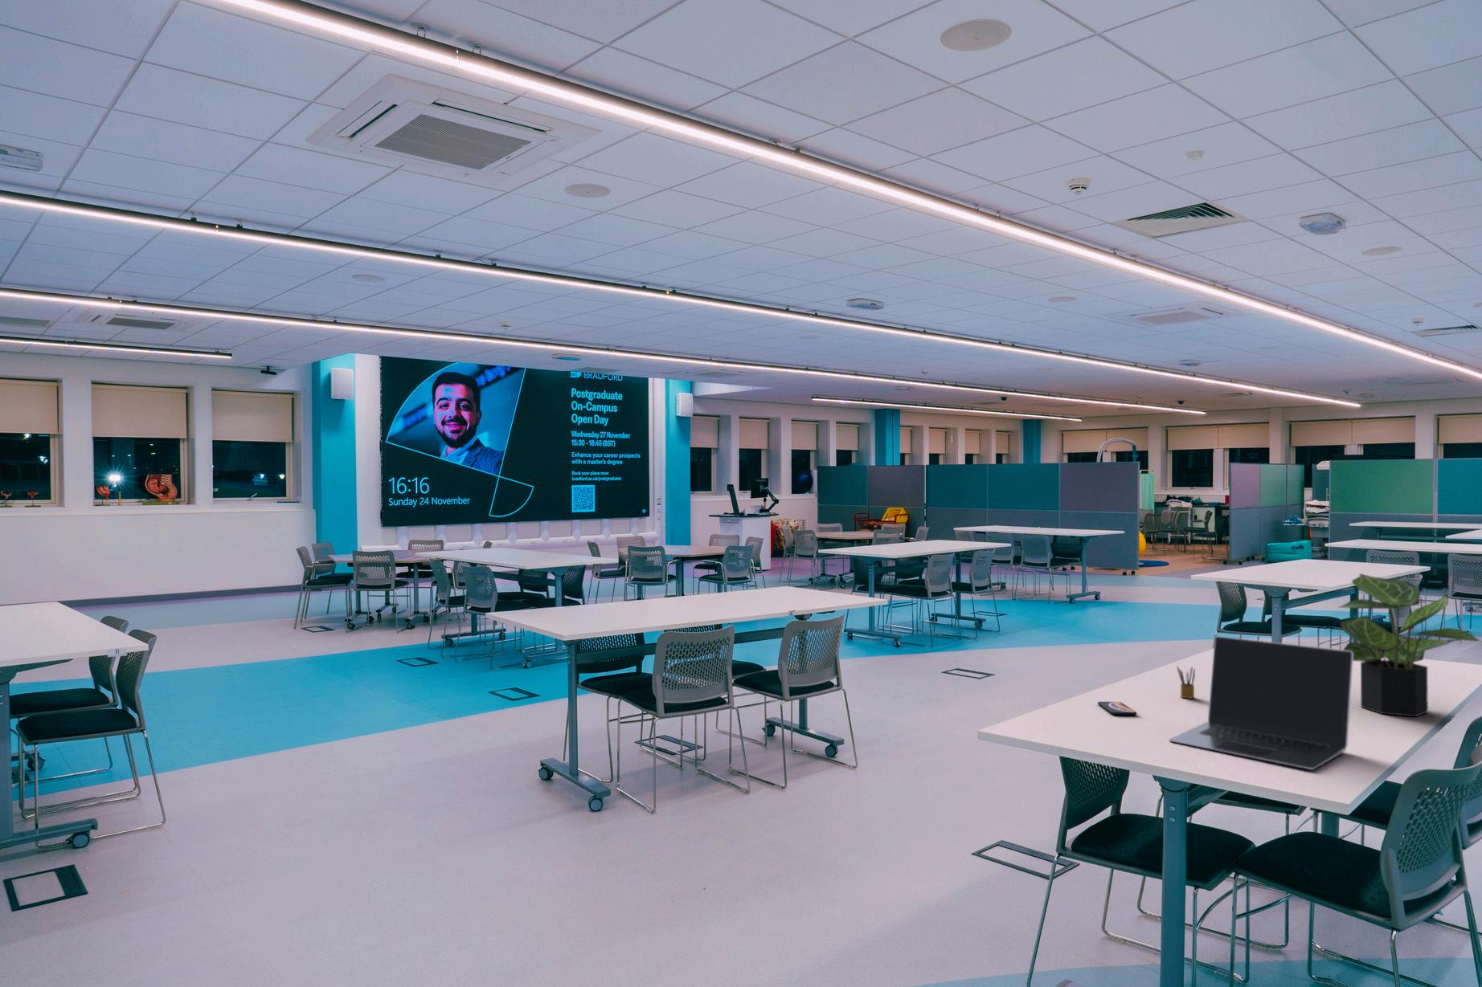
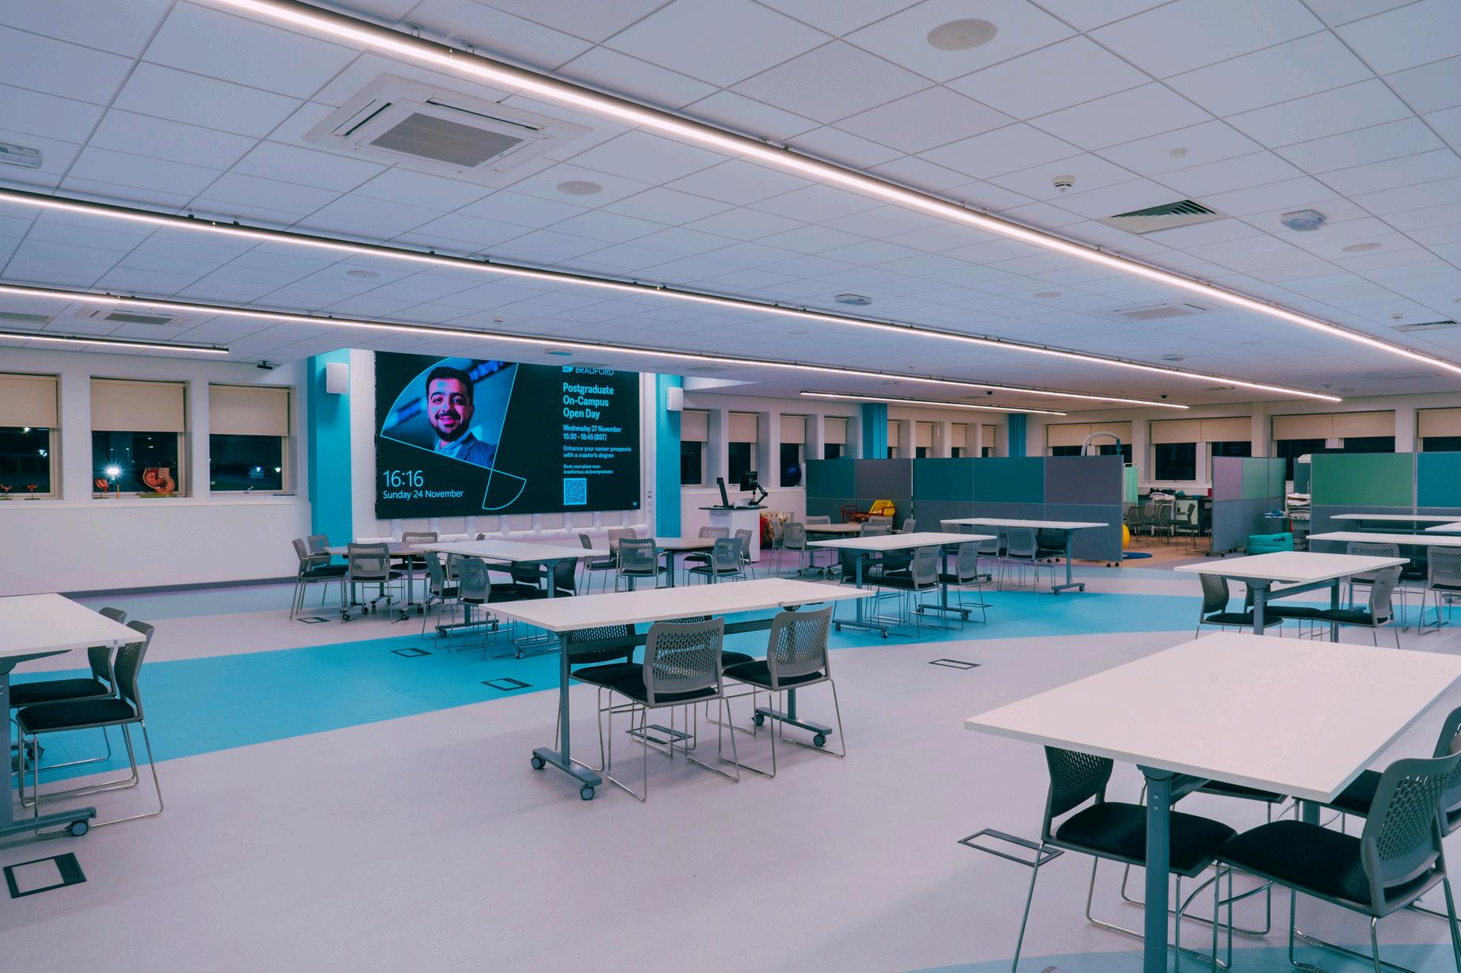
- smartphone (1116, 707)
- laptop (1259, 696)
- pencil box (1187, 681)
- potted plant (1400, 644)
